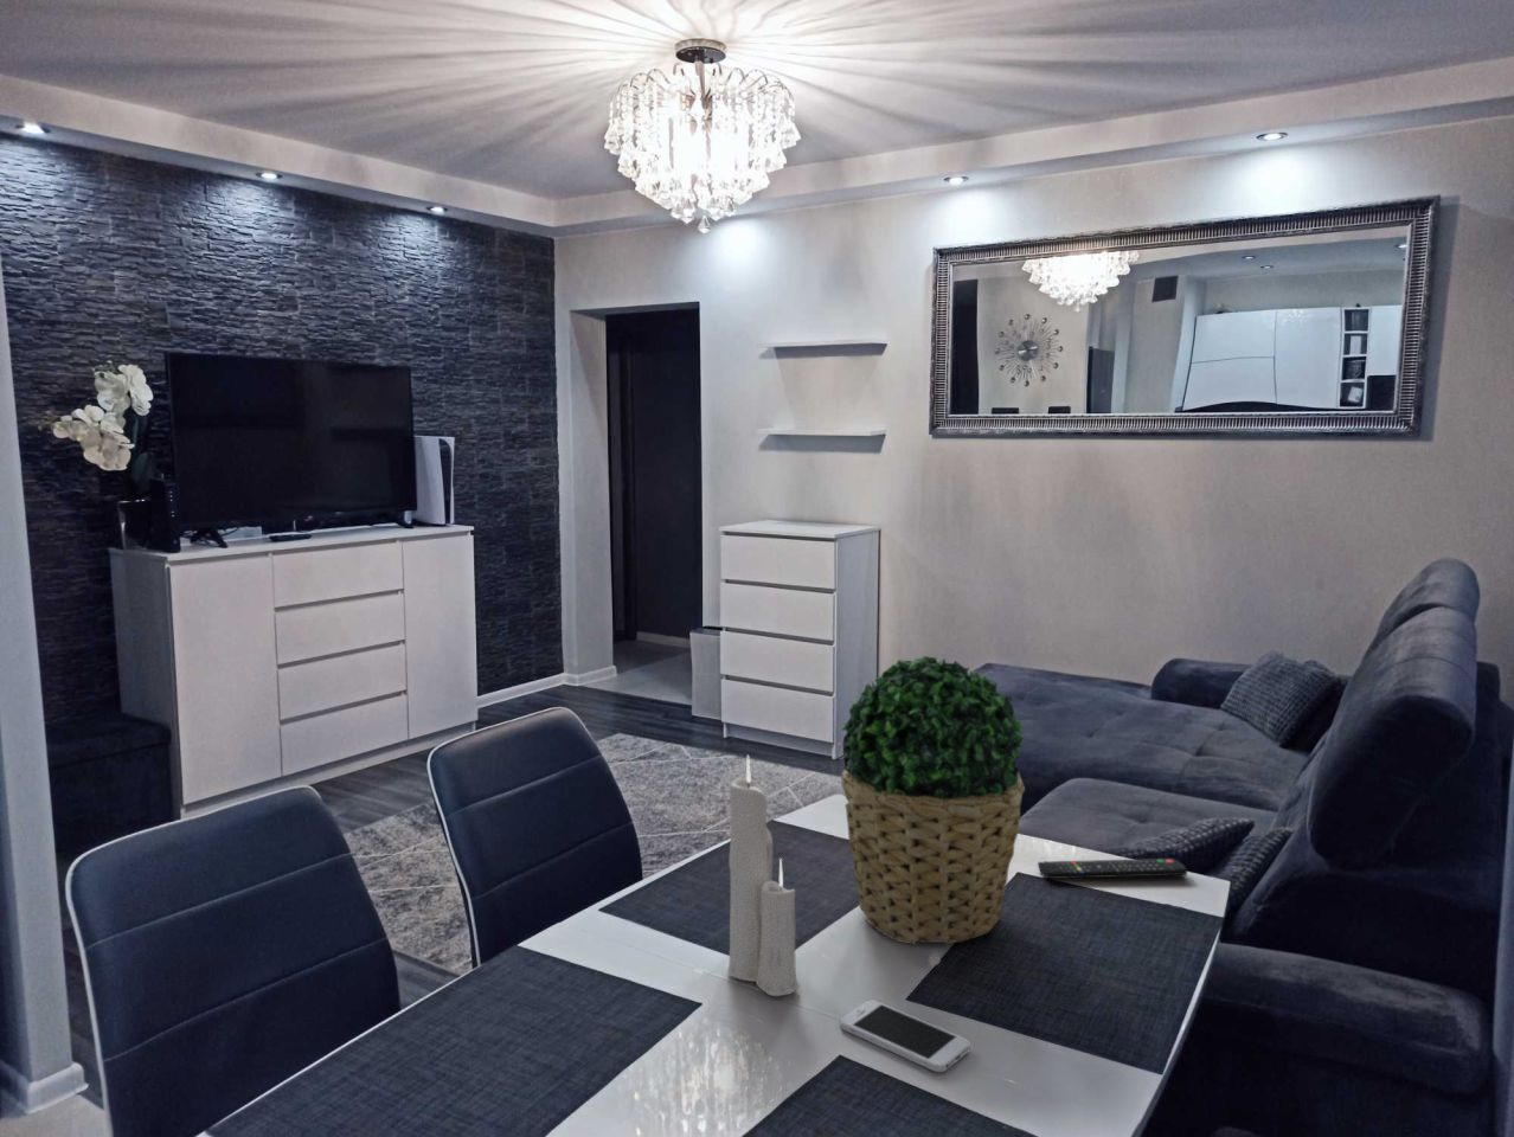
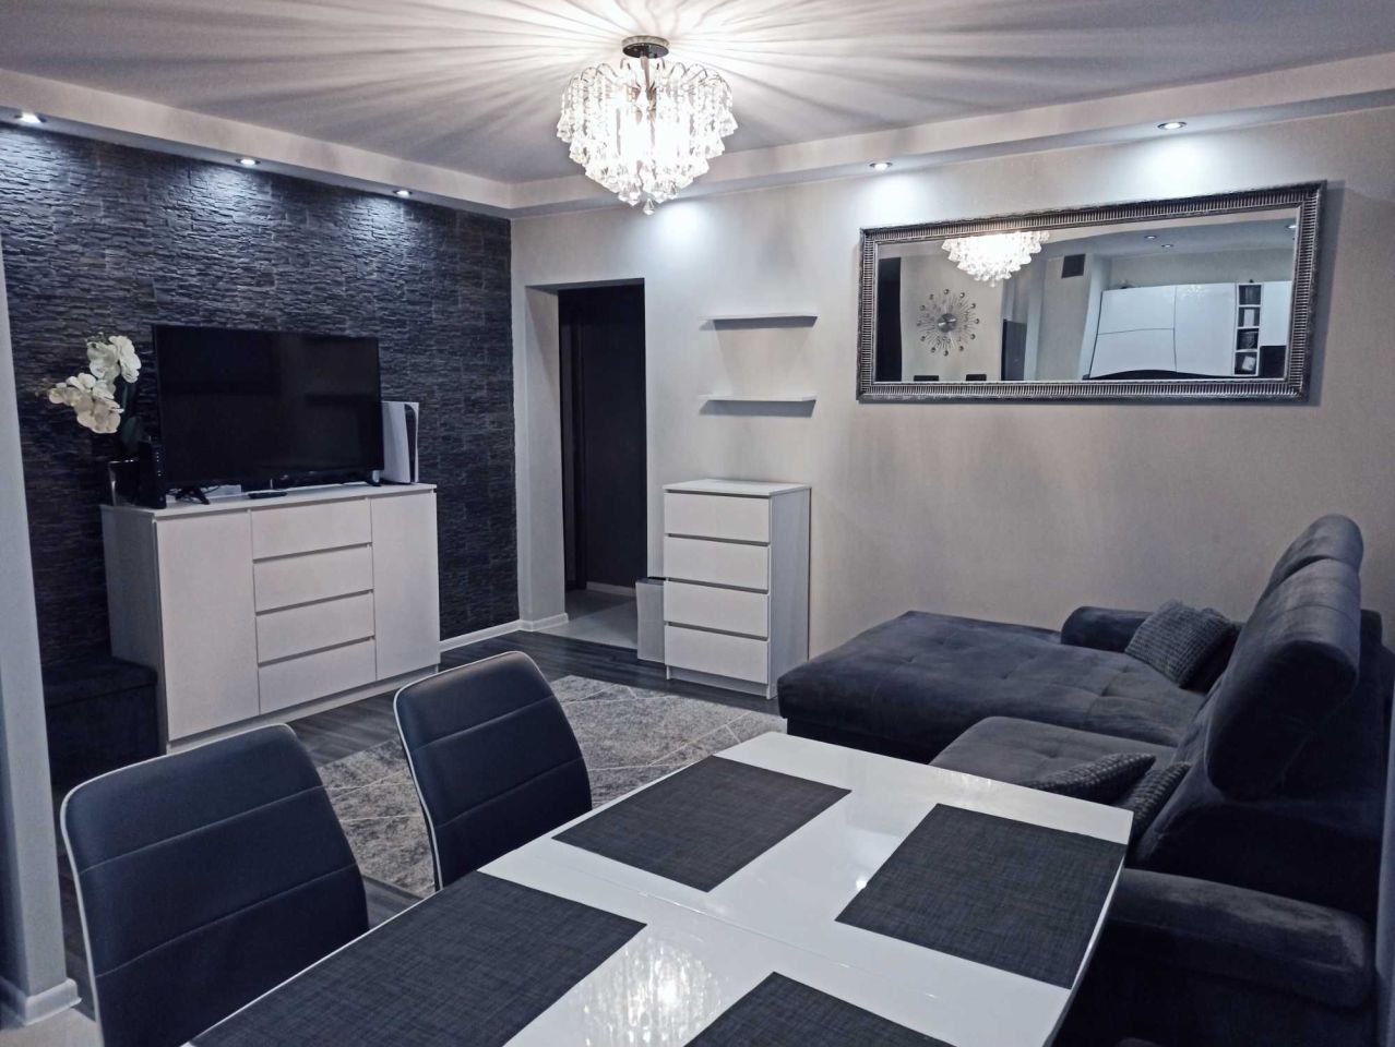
- remote control (1113, 869)
- candle (757, 858)
- smartphone (903, 1034)
- potted plant (930, 789)
